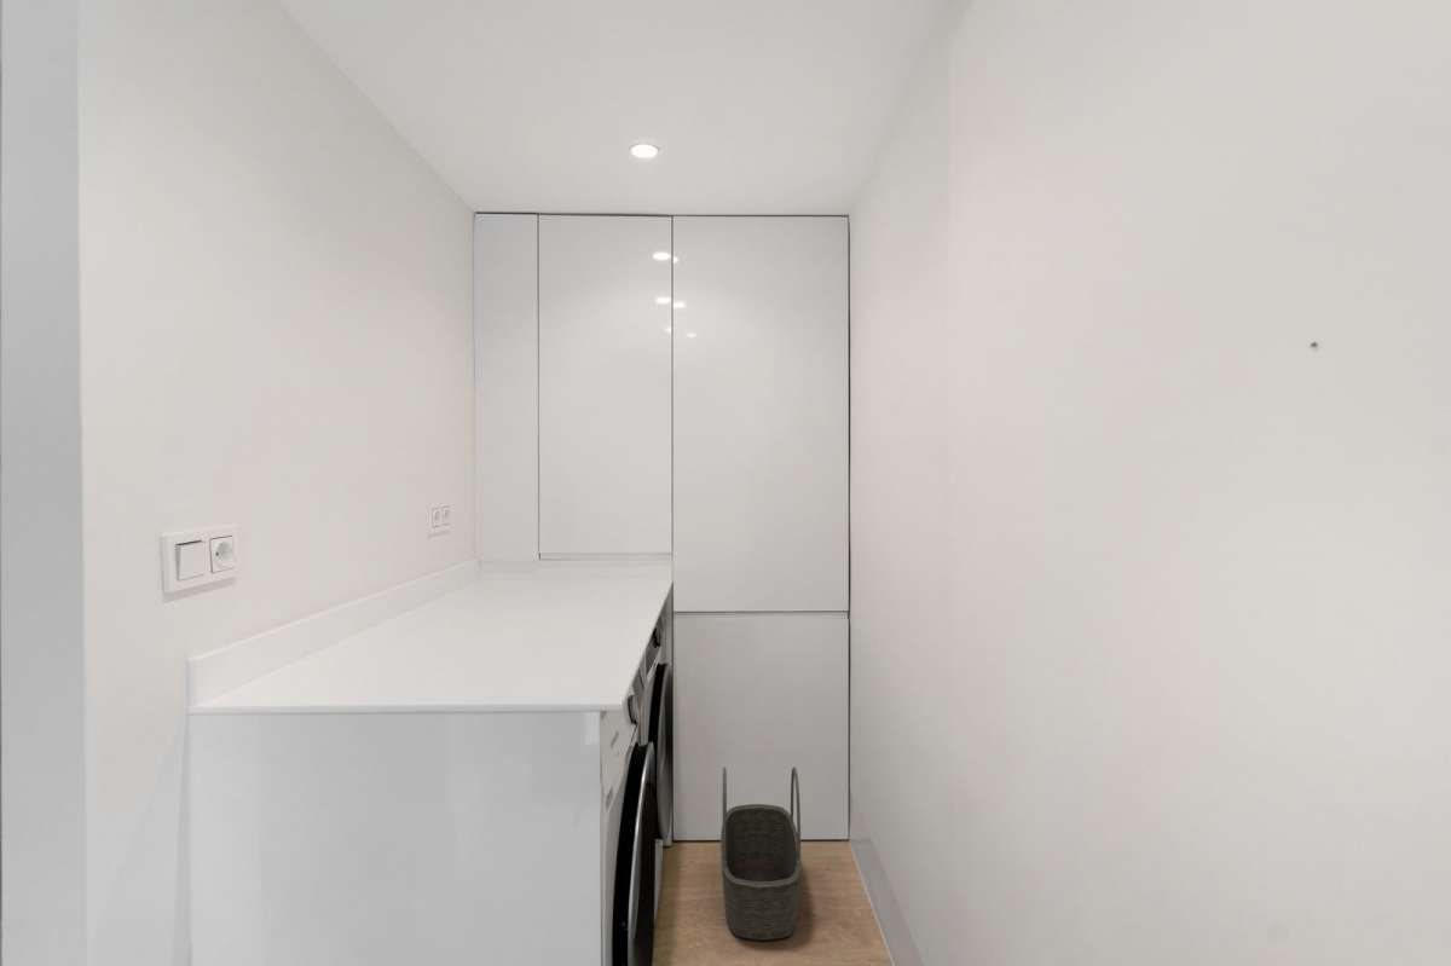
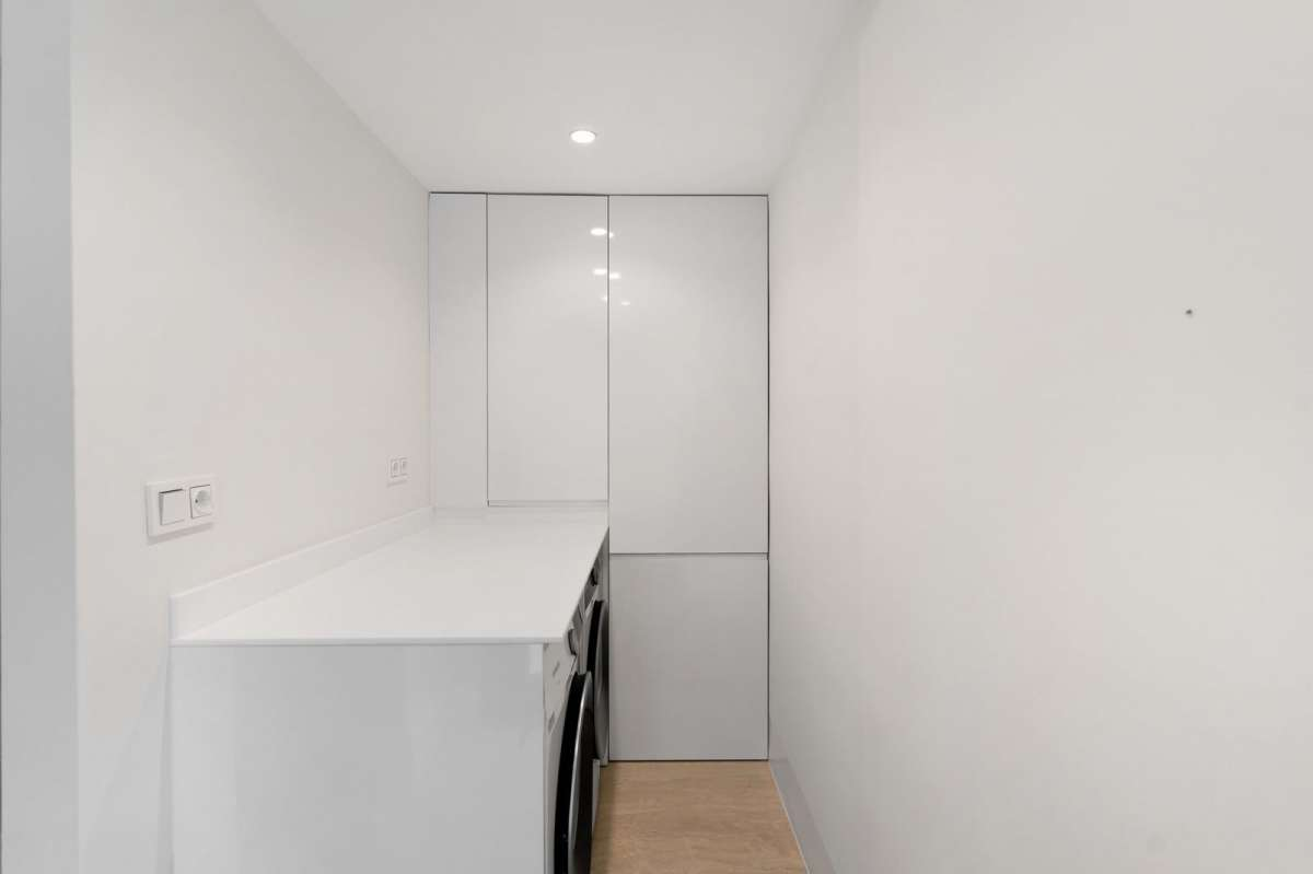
- basket (759, 832)
